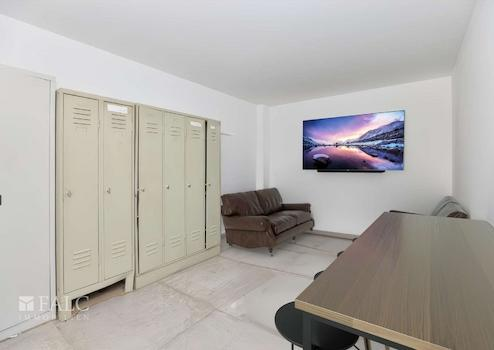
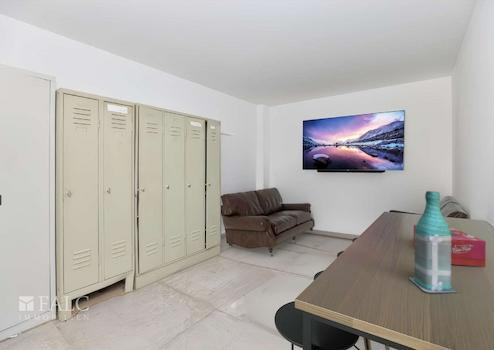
+ bottle (431, 238)
+ tissue box (451, 242)
